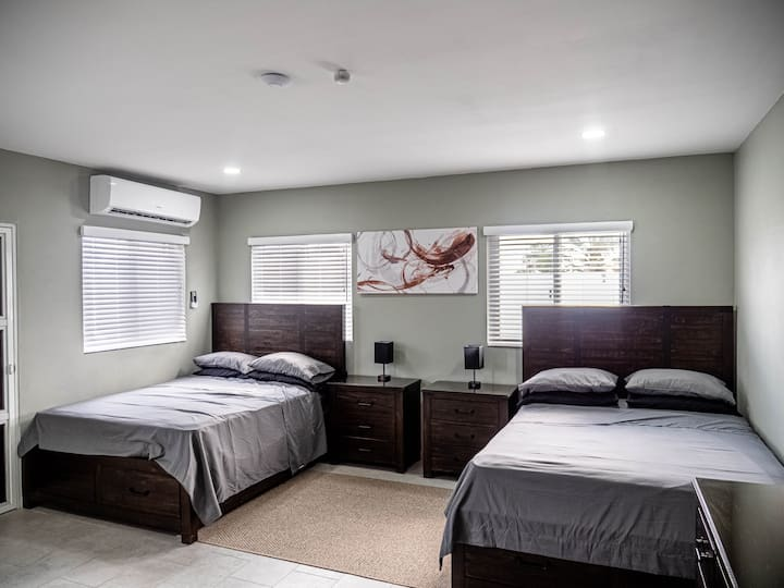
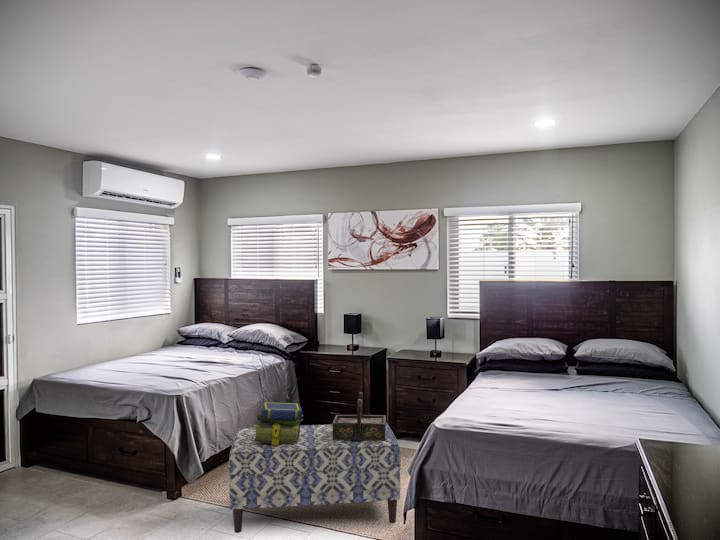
+ stack of books (279, 421)
+ bench (315, 473)
+ decorative box (359, 415)
